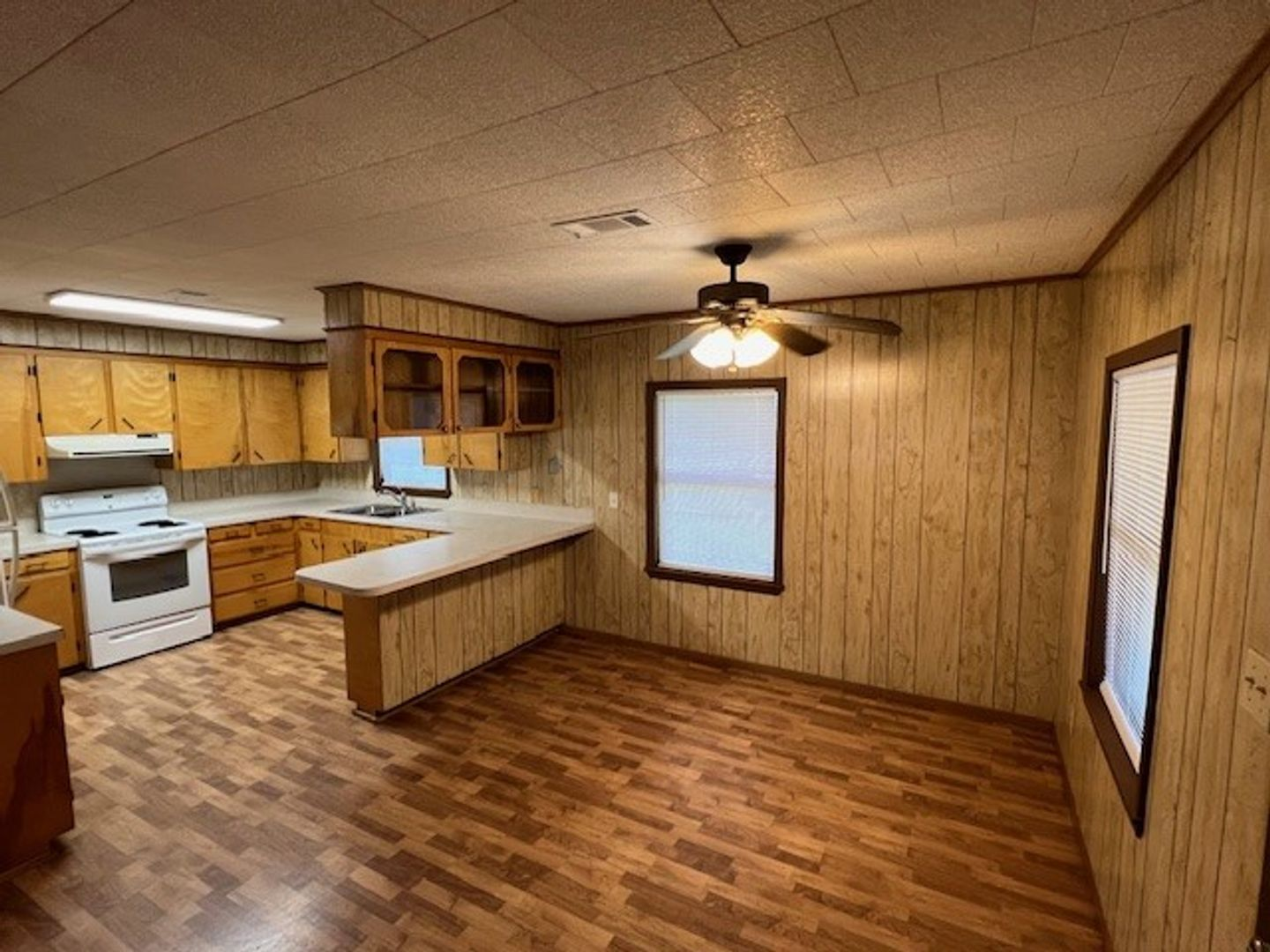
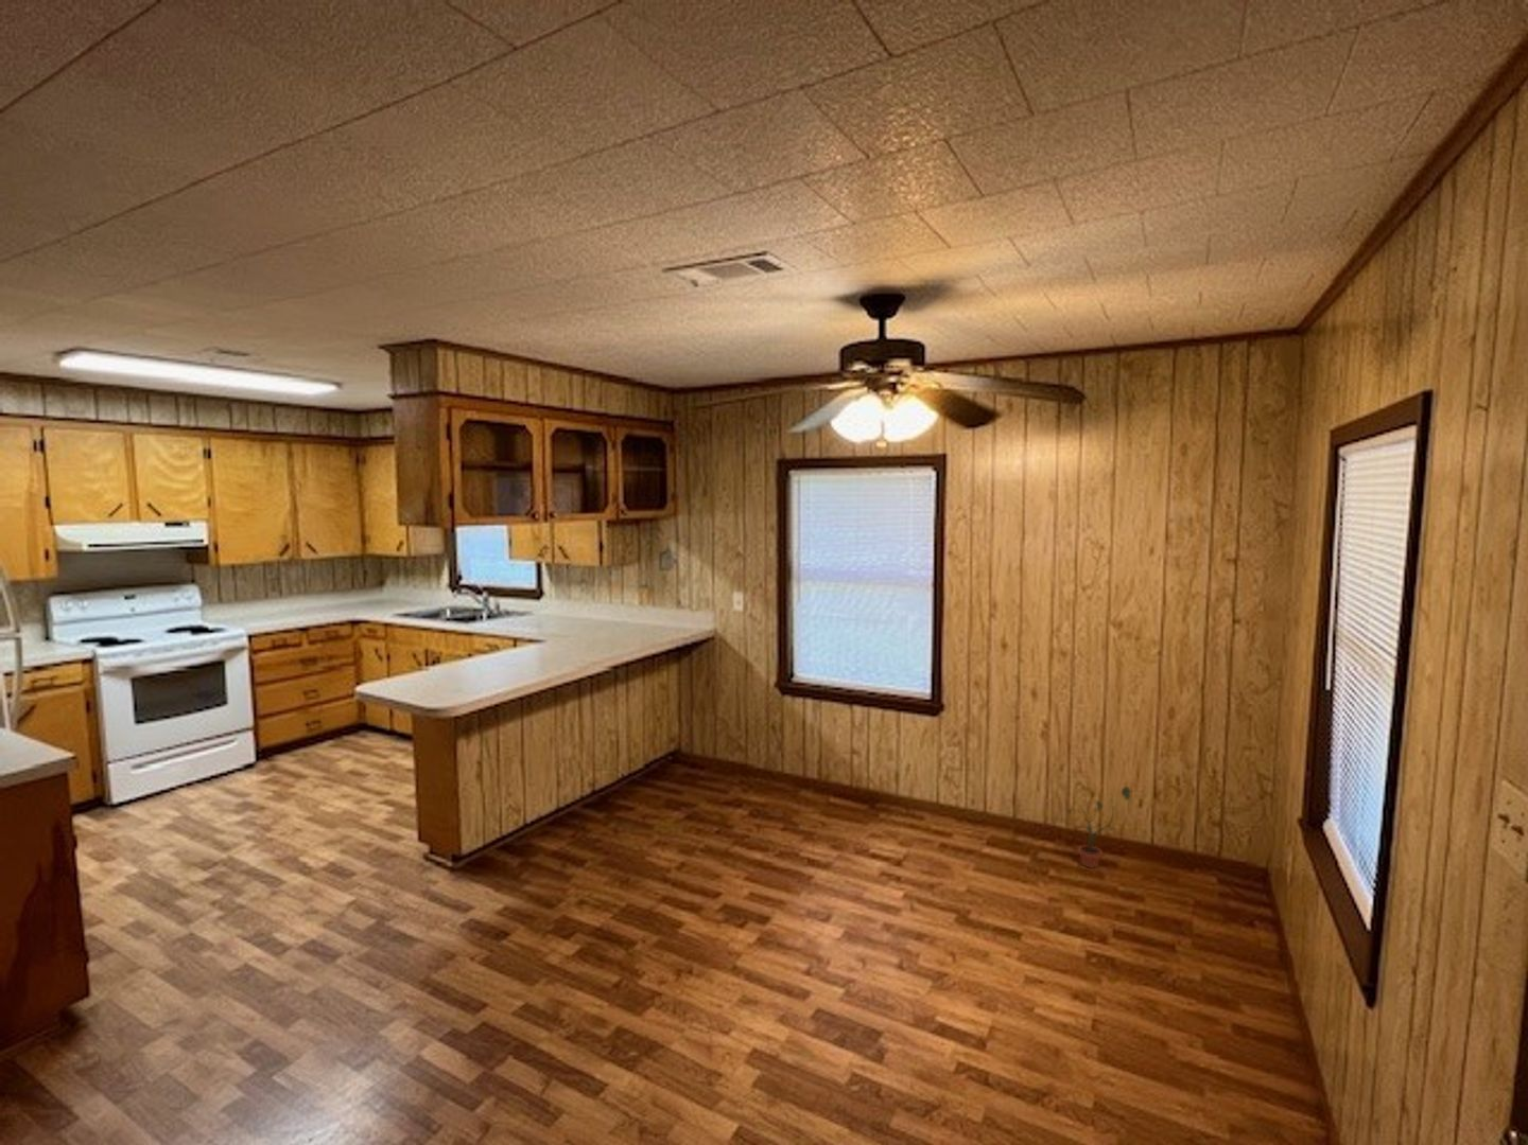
+ potted plant (1098, 829)
